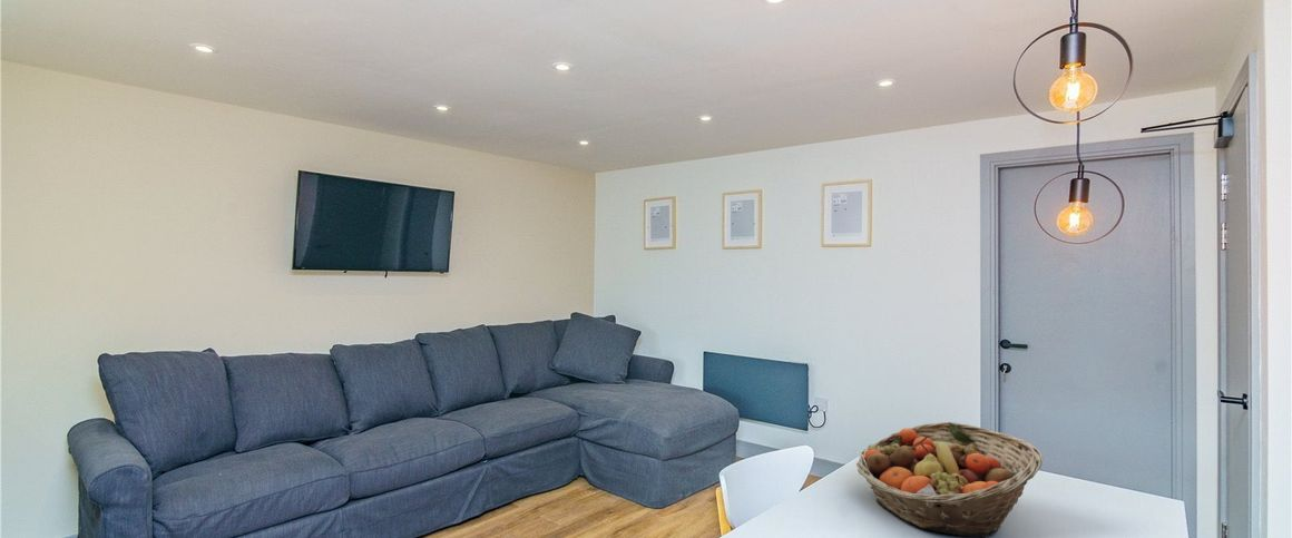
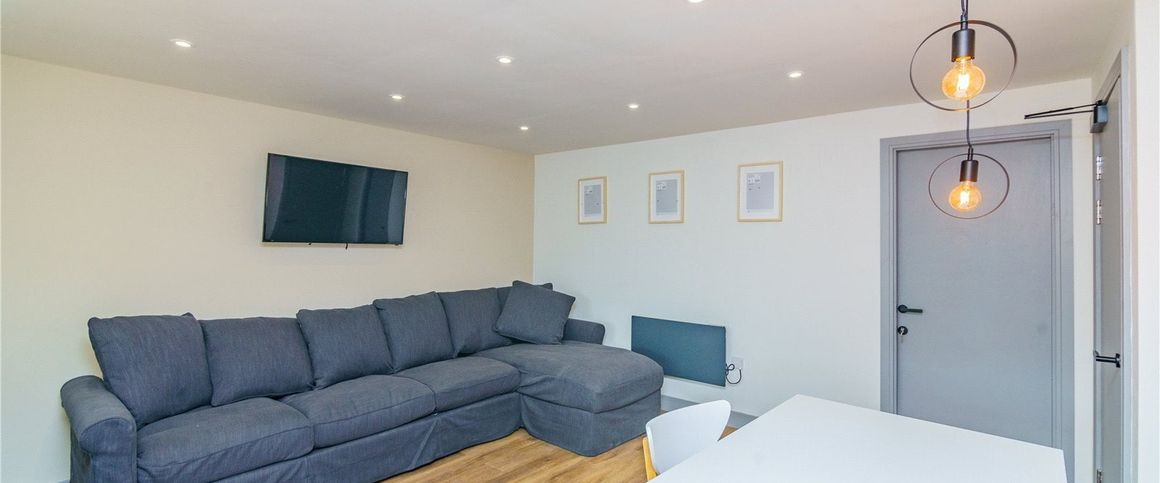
- fruit basket (942, 471)
